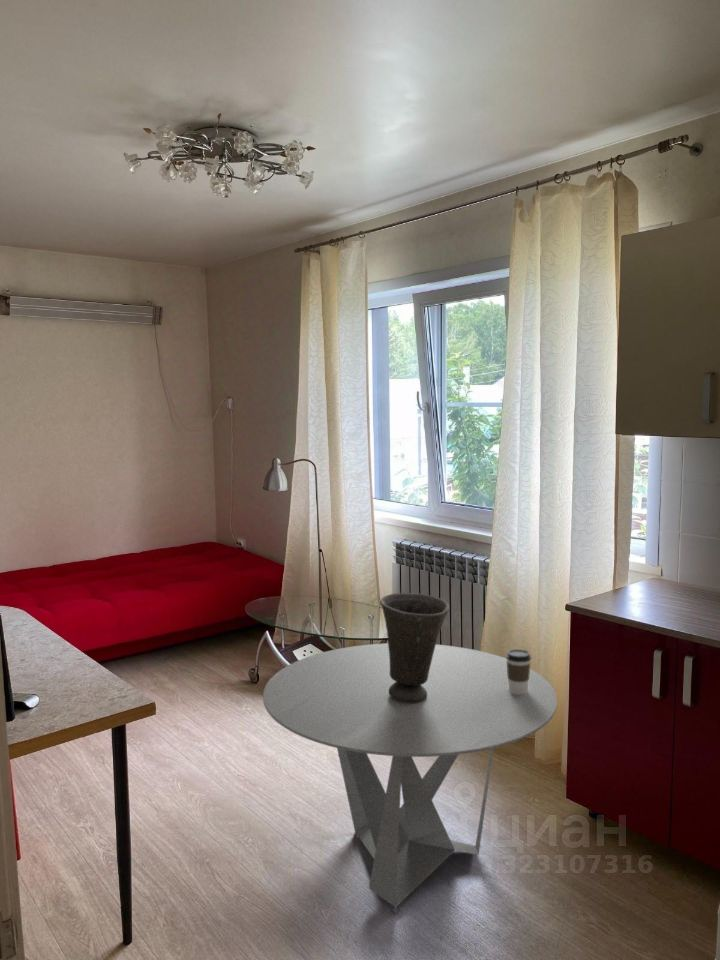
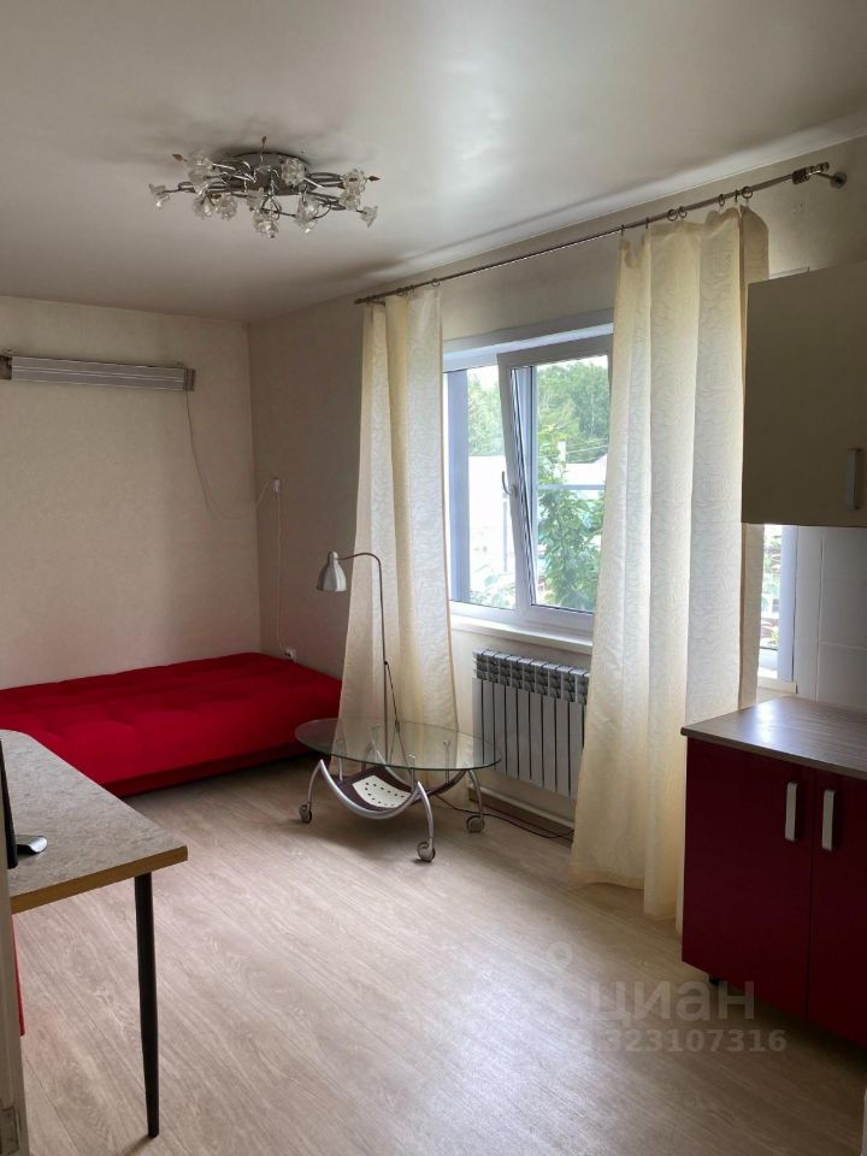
- vase (414, 648)
- coffee table (408, 776)
- coffee cup (518, 671)
